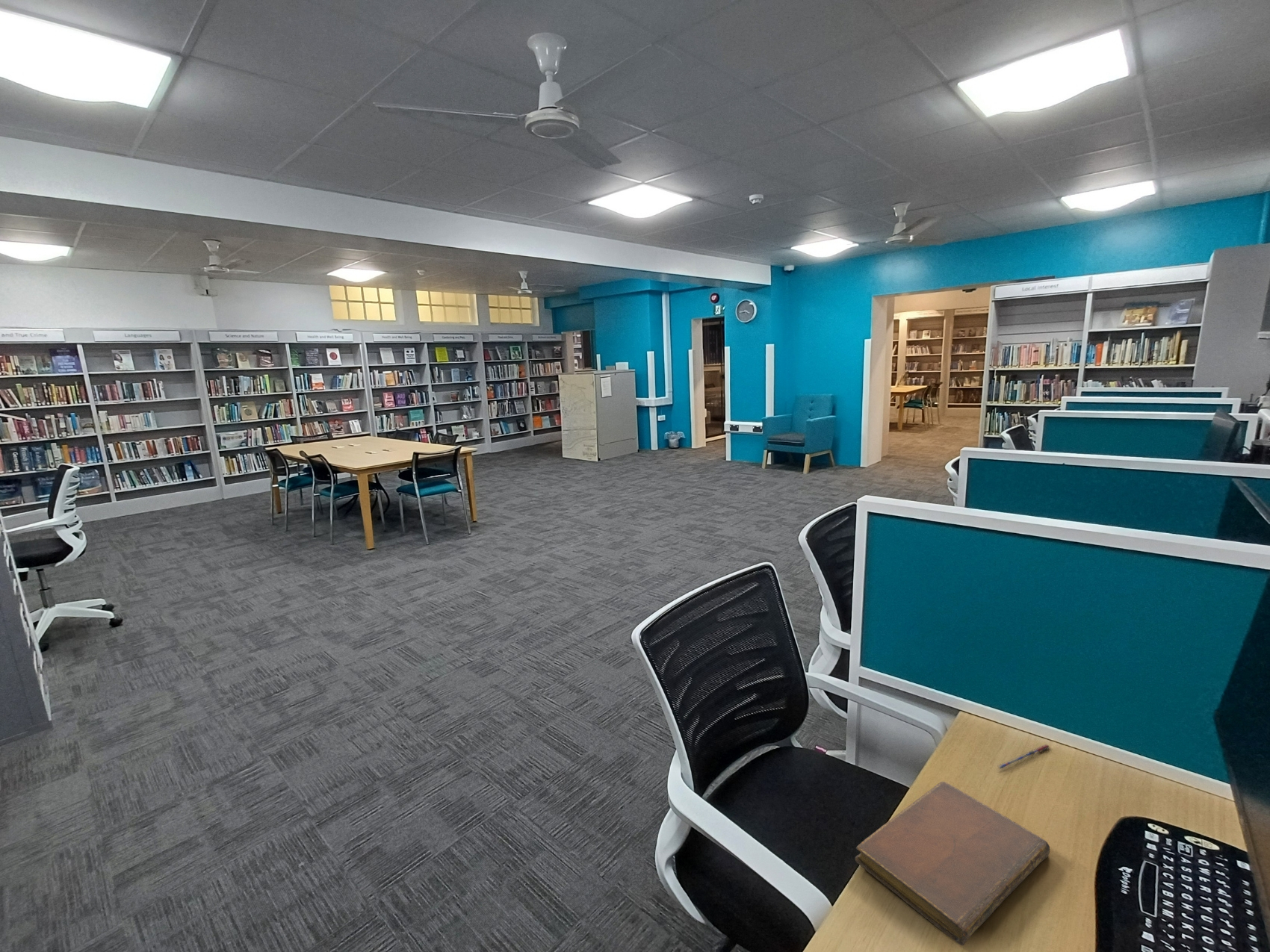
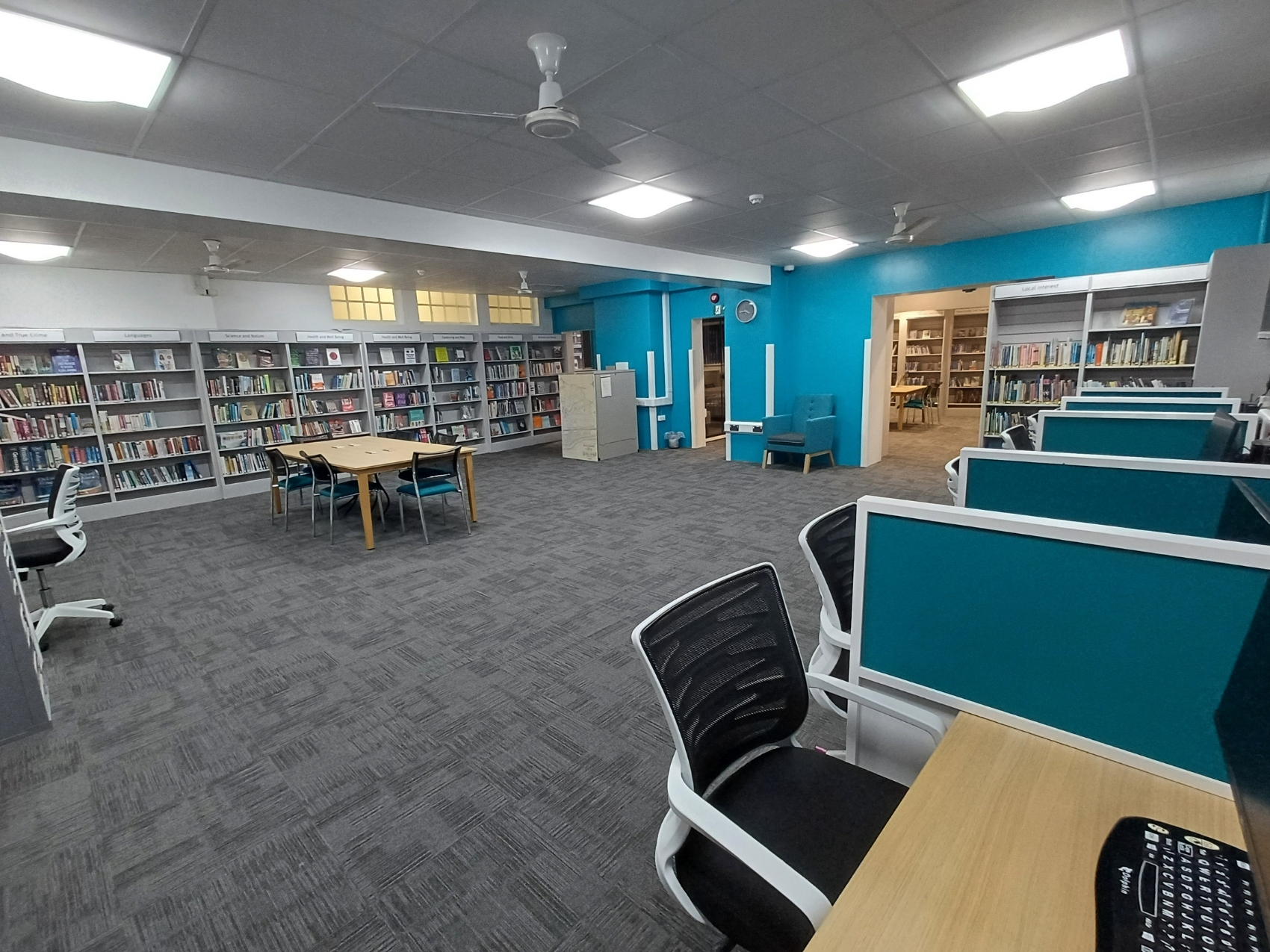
- notebook (952, 851)
- pen (1023, 756)
